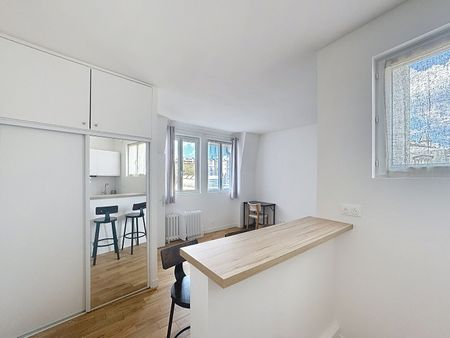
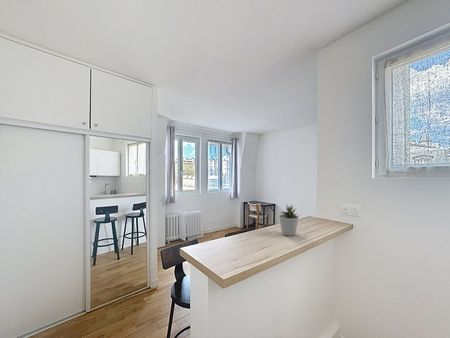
+ potted plant (289, 219)
